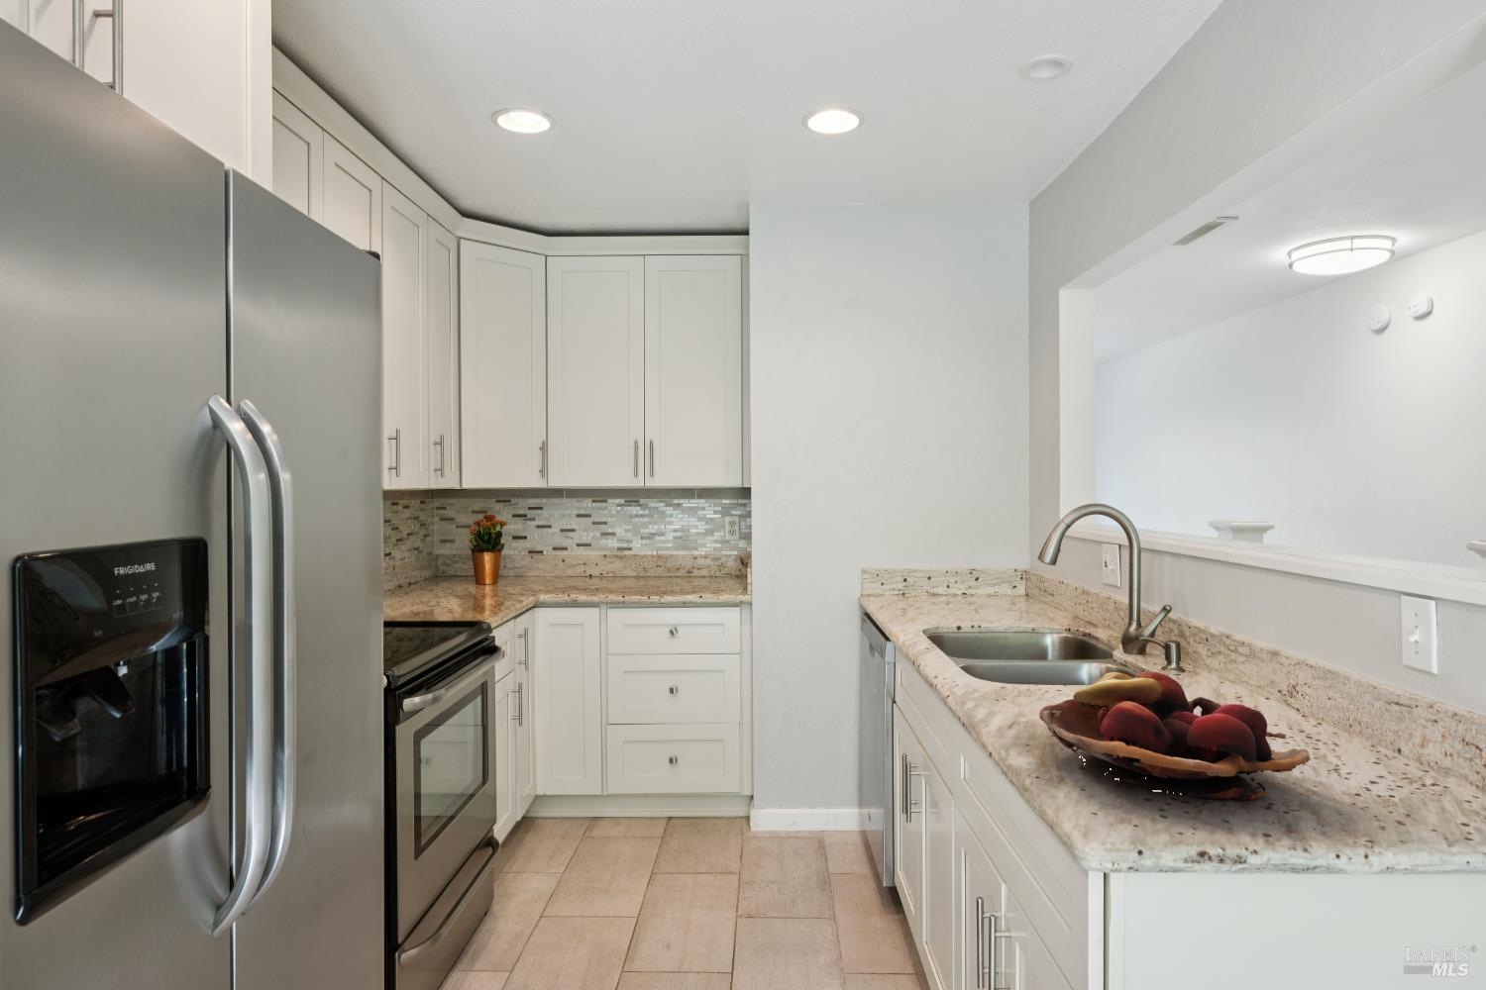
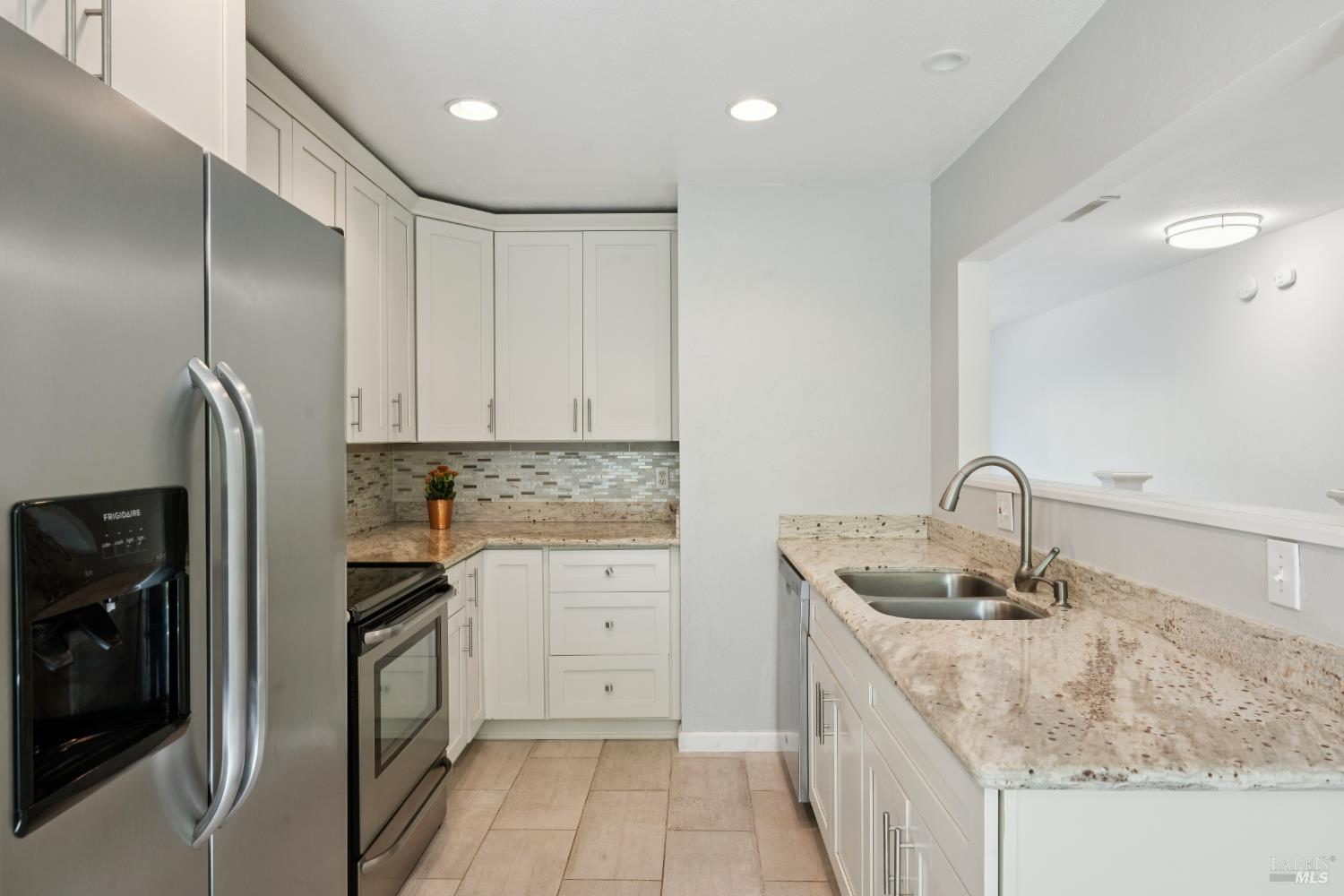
- fruit basket (1158, 725)
